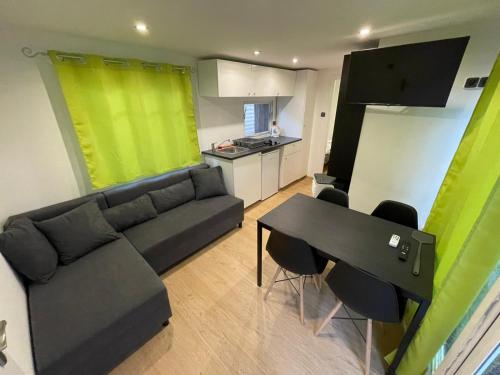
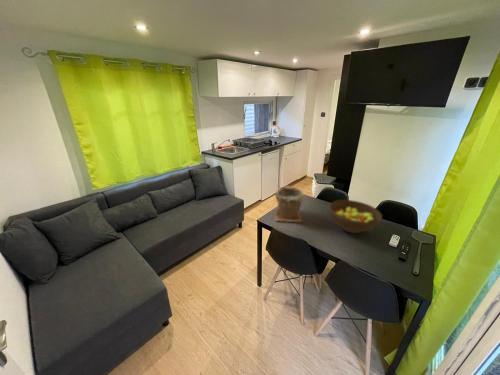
+ plant pot (288, 203)
+ fruit bowl (352, 219)
